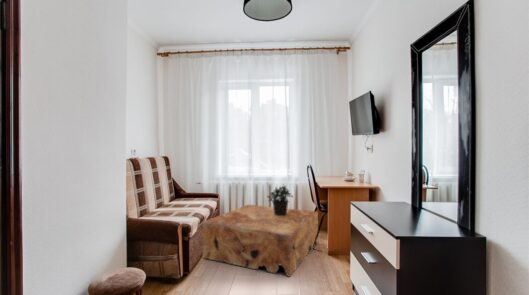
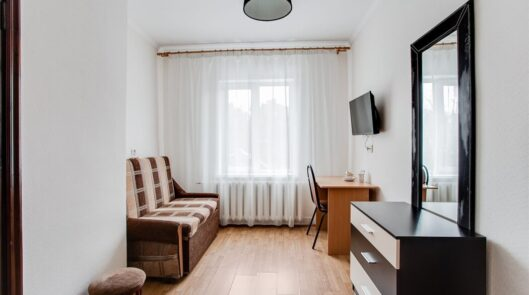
- potted plant (281, 199)
- coffee table (264, 233)
